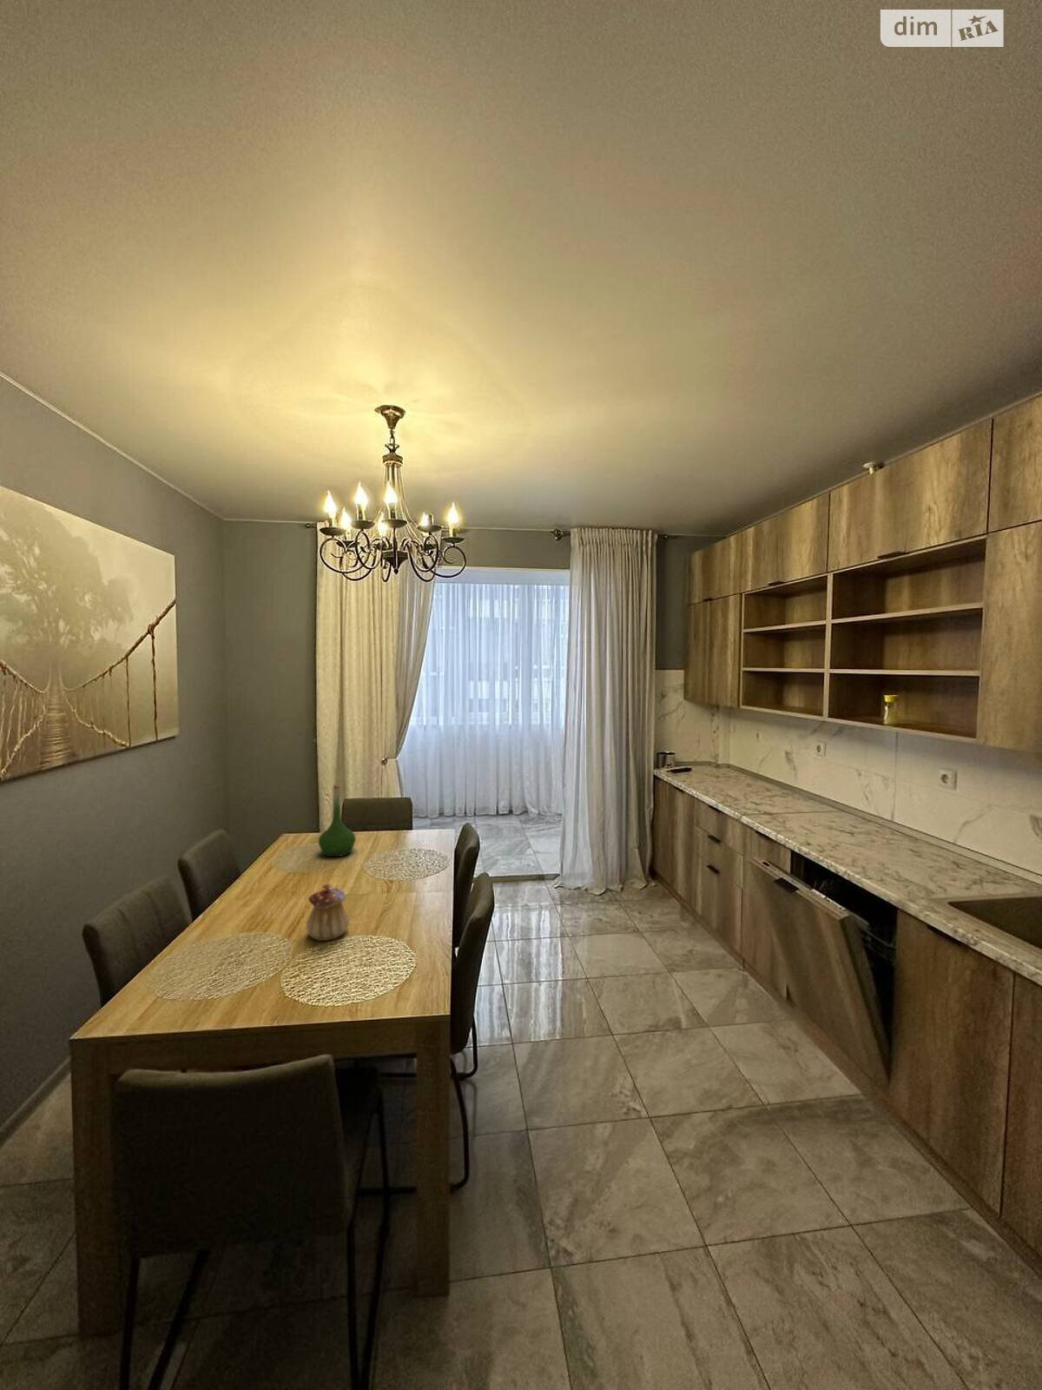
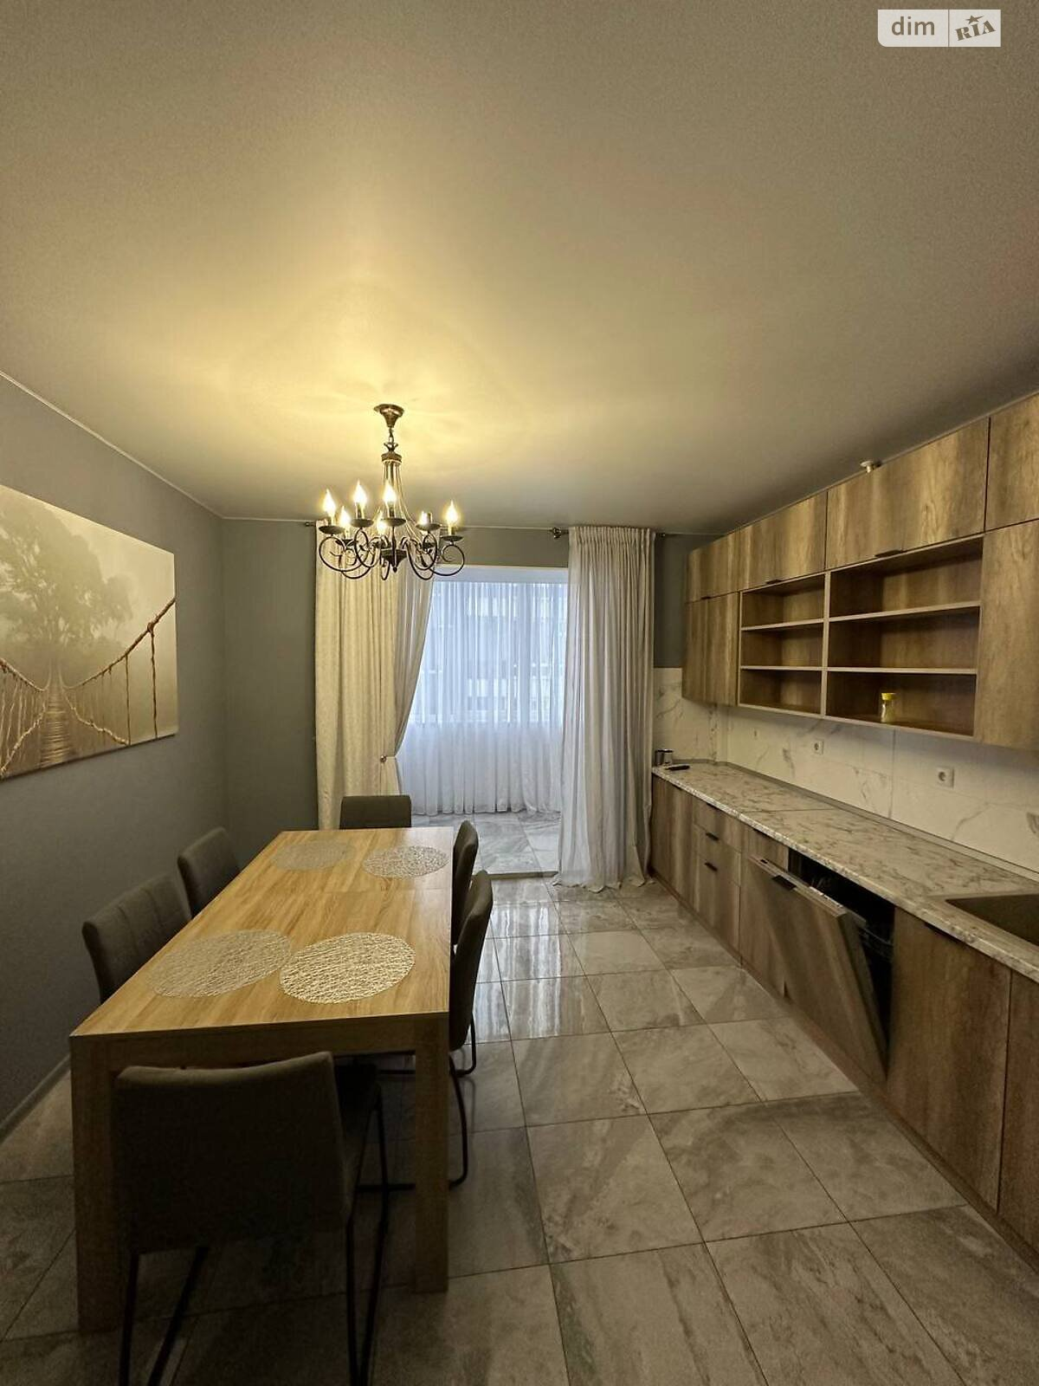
- vase (336, 819)
- teapot (327, 910)
